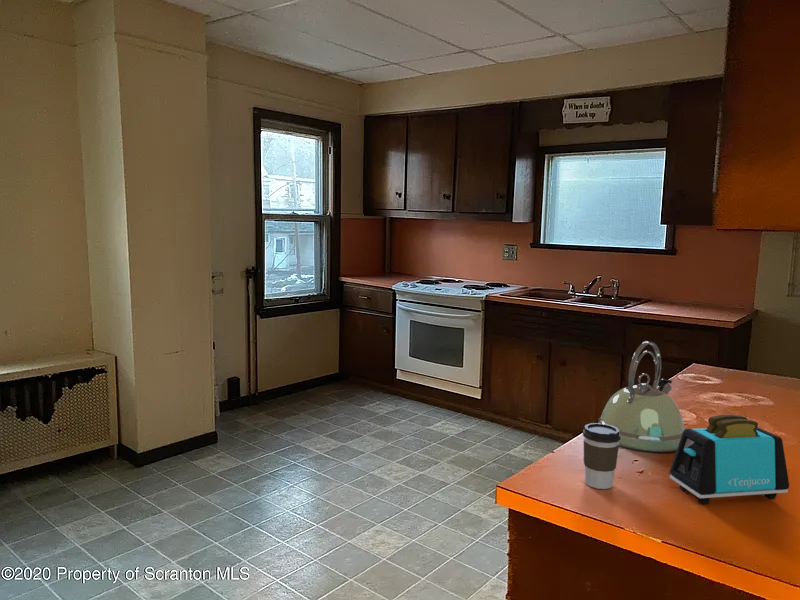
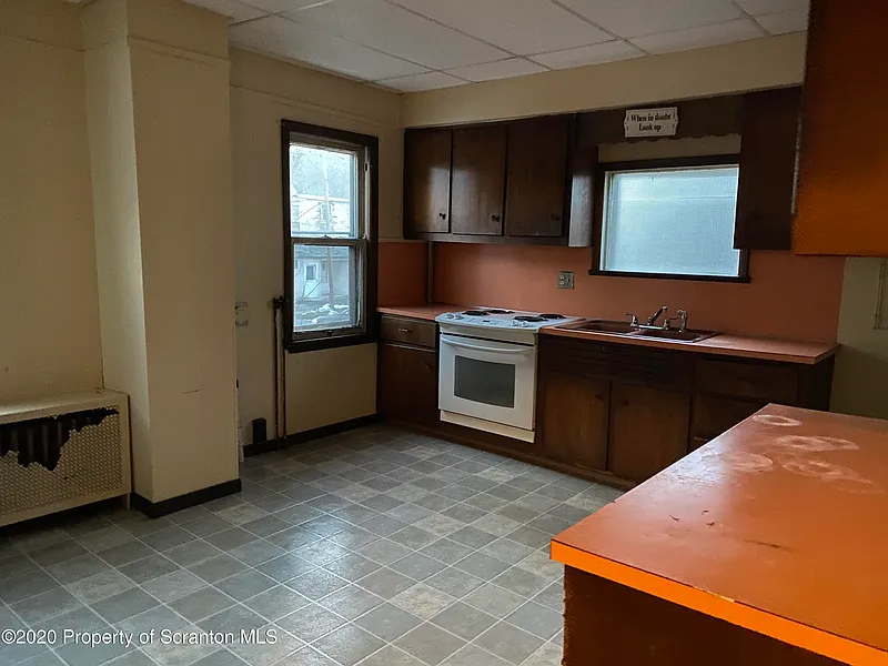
- kettle (646, 388)
- coffee cup (600, 456)
- toaster (729, 456)
